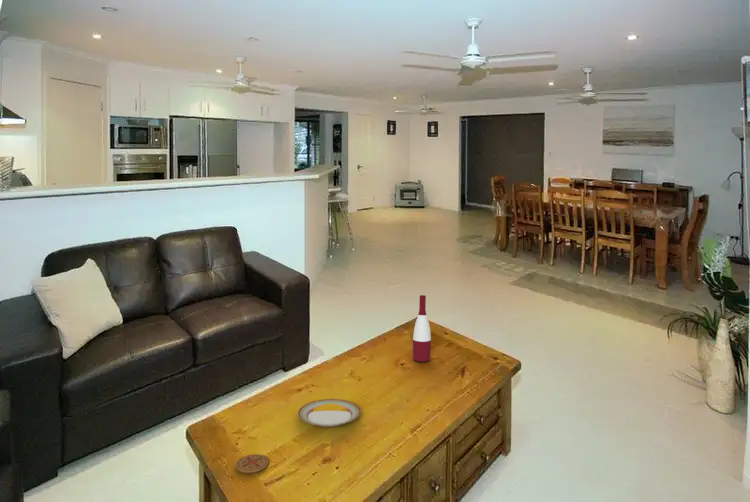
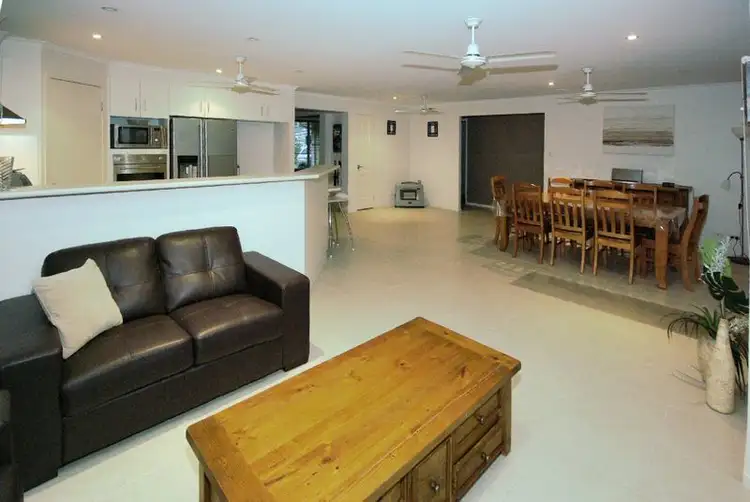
- alcohol (422, 327)
- coaster (252, 463)
- plate (329, 414)
